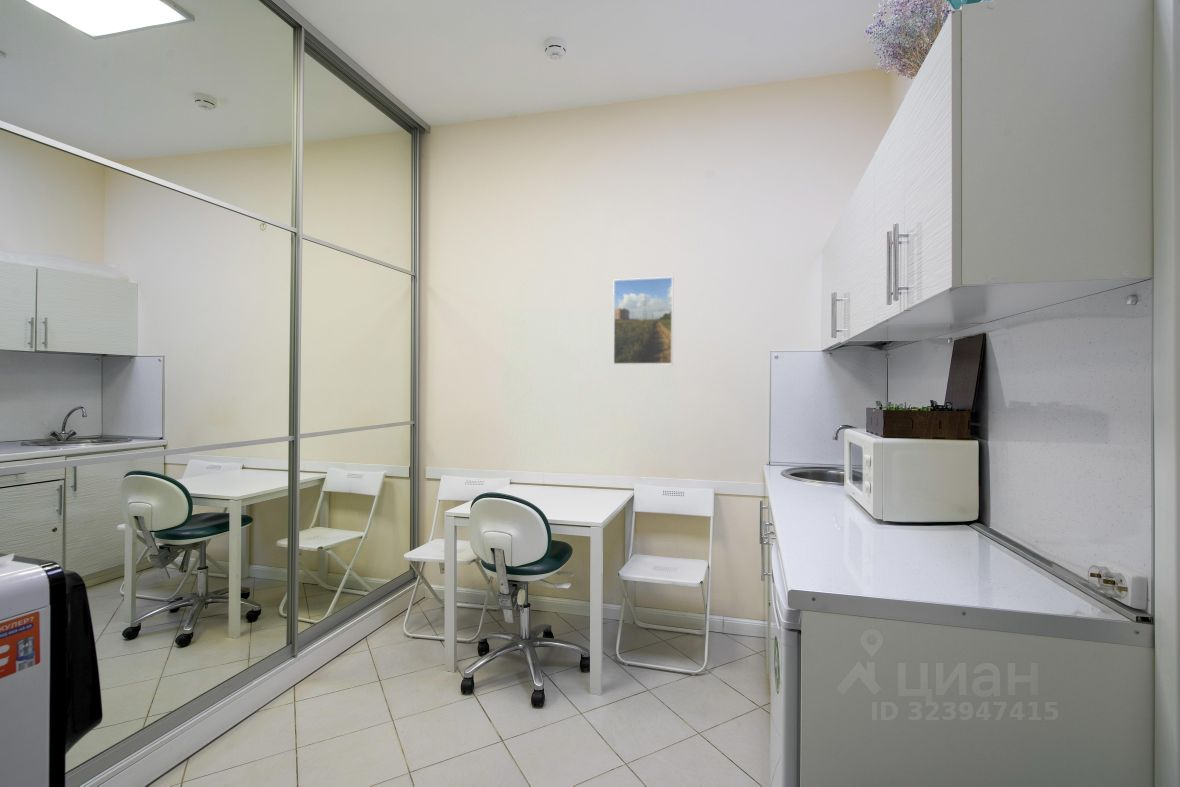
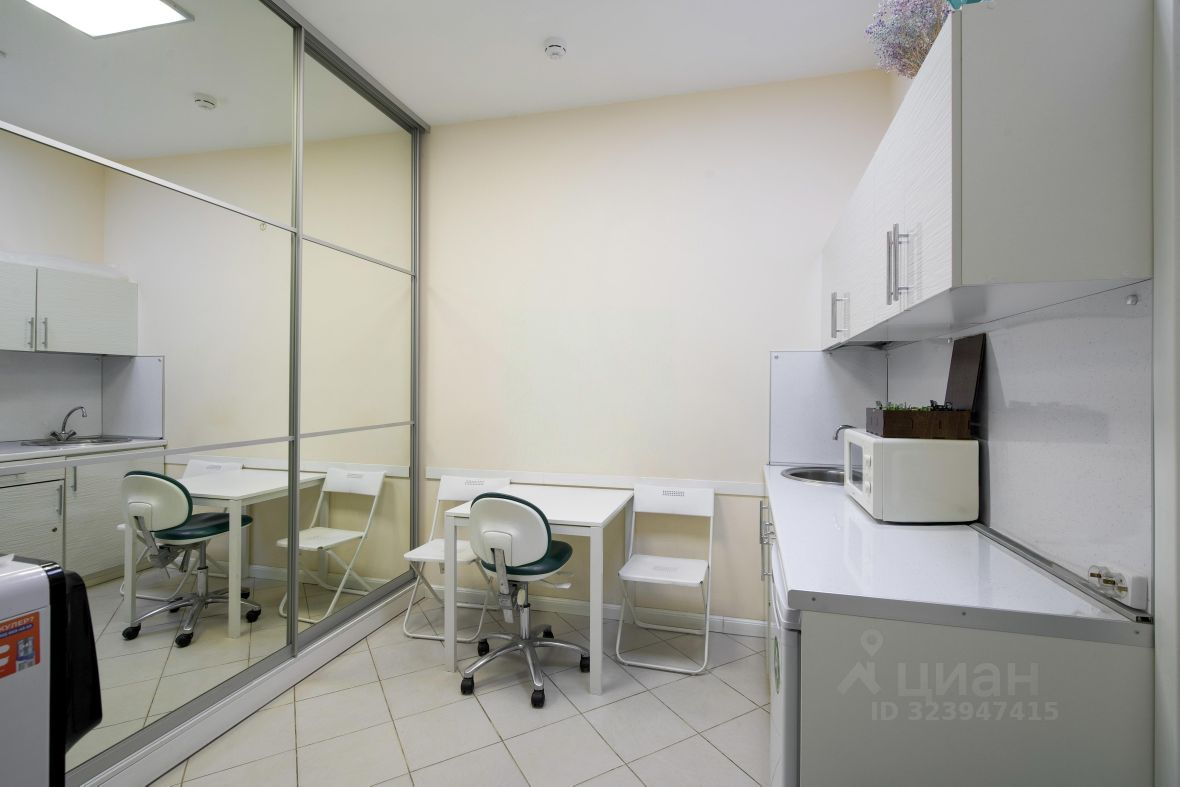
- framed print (642, 321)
